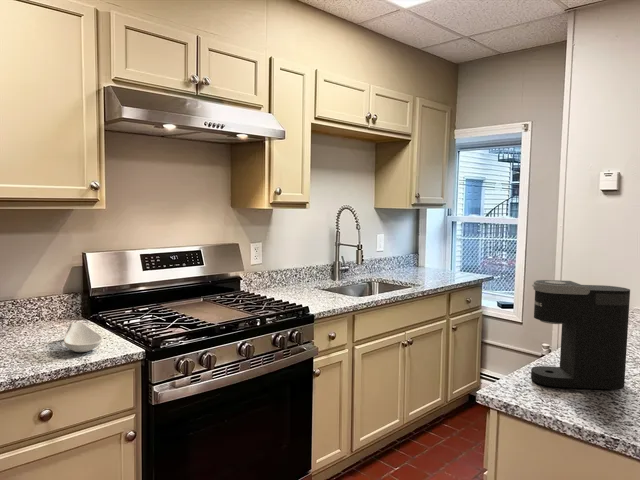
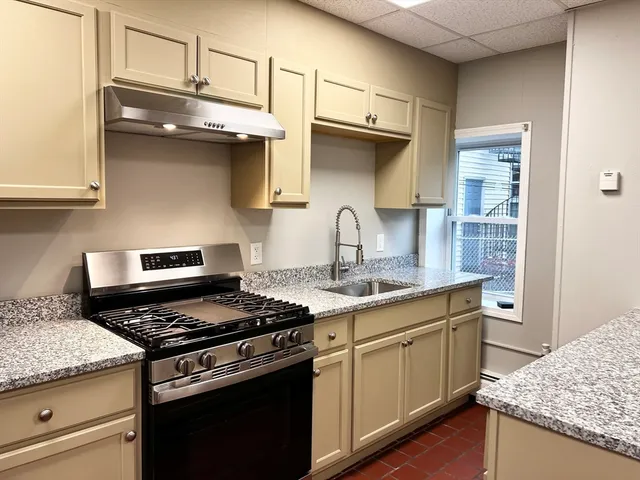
- spoon rest (79, 335)
- coffee maker (578, 333)
